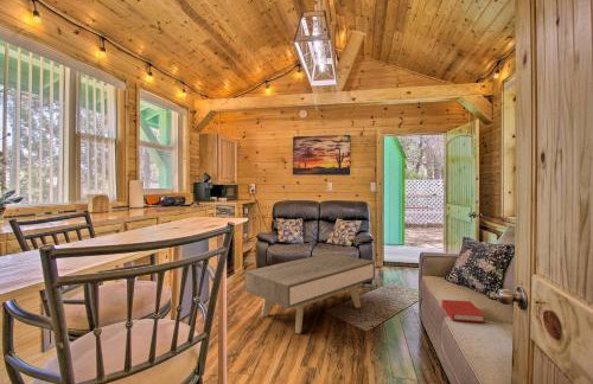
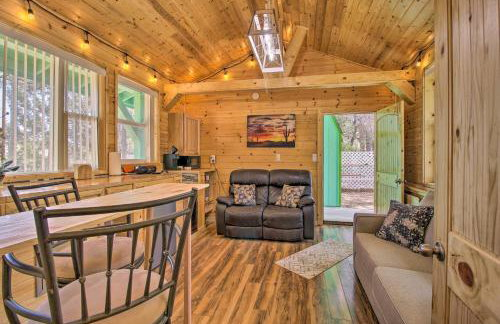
- book (461, 311)
- coffee table (312, 288)
